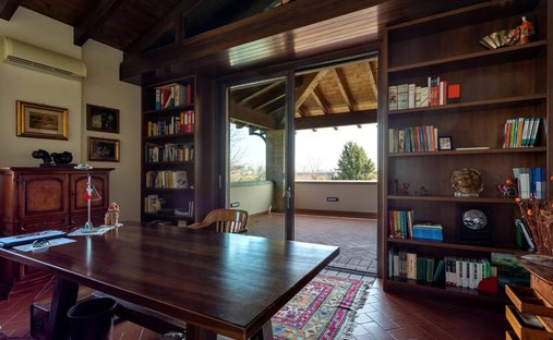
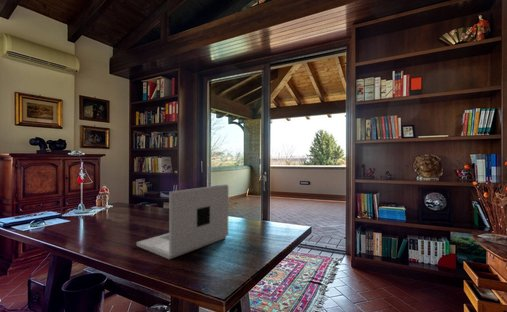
+ laptop (184, 213)
